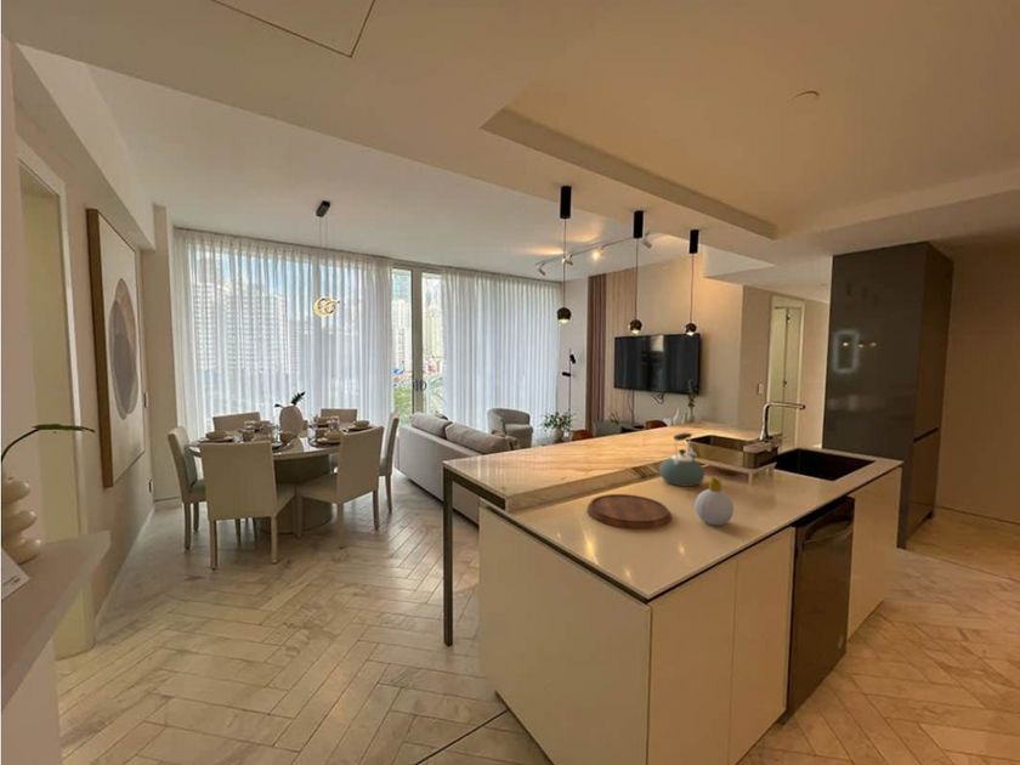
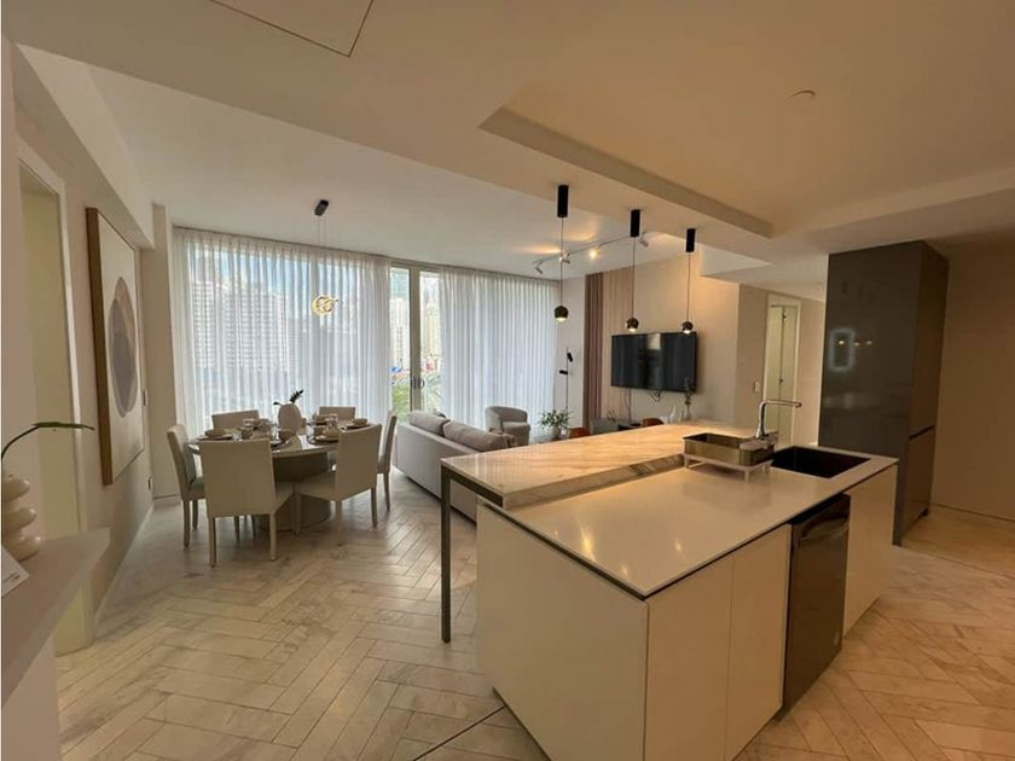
- cutting board (628, 509)
- soap bottle (714, 499)
- kettle (684, 457)
